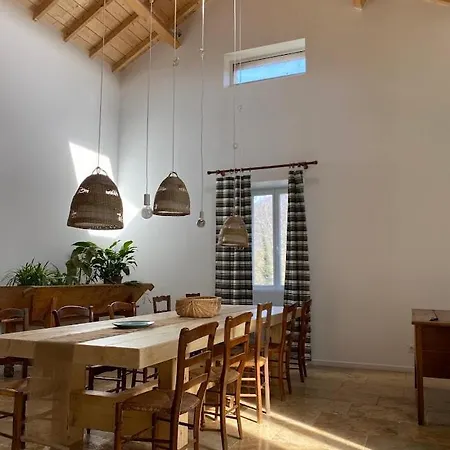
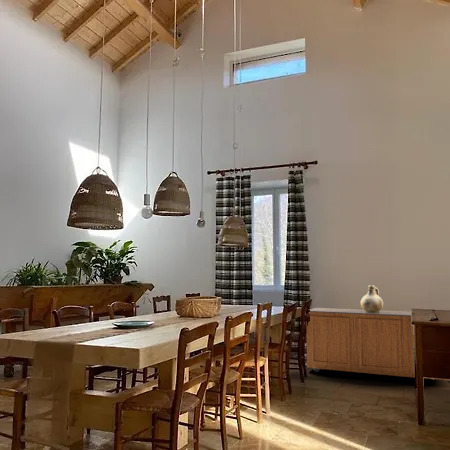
+ ceramic jug (371, 298)
+ sideboard (381, 343)
